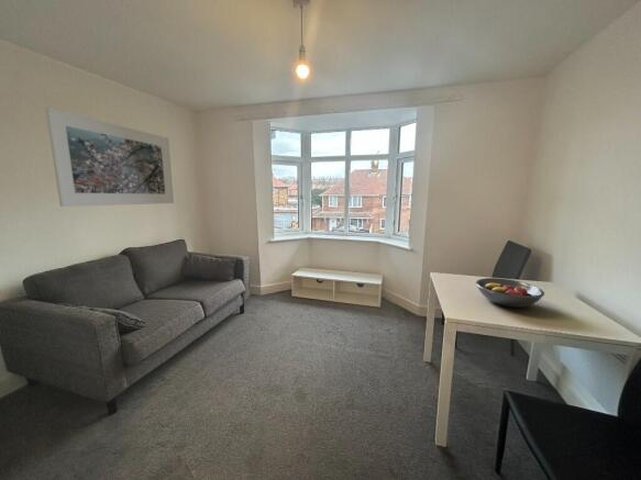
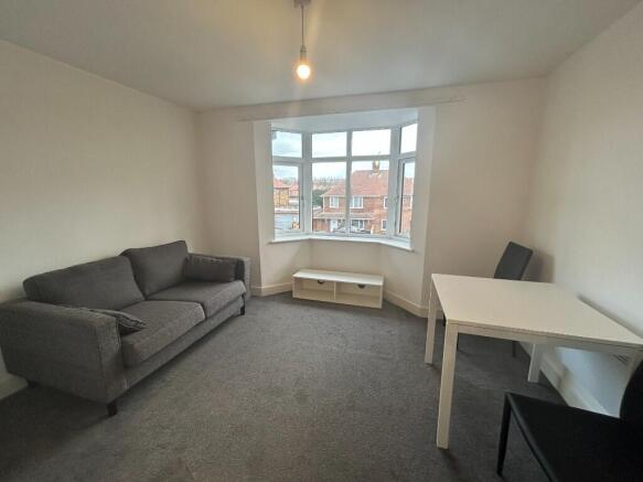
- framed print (123, 166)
- fruit bowl (507, 292)
